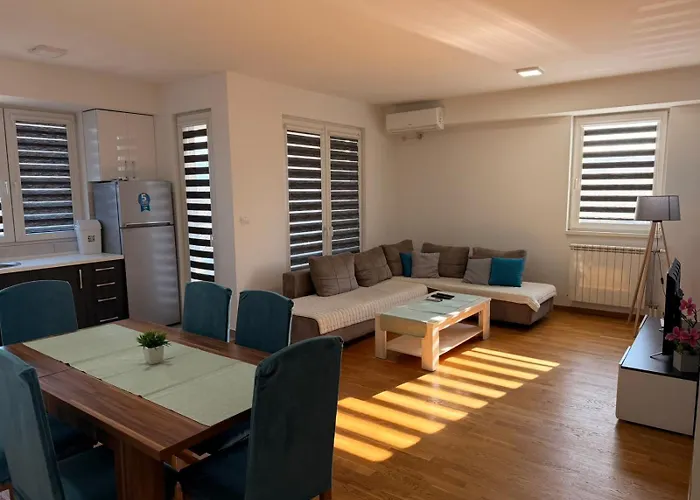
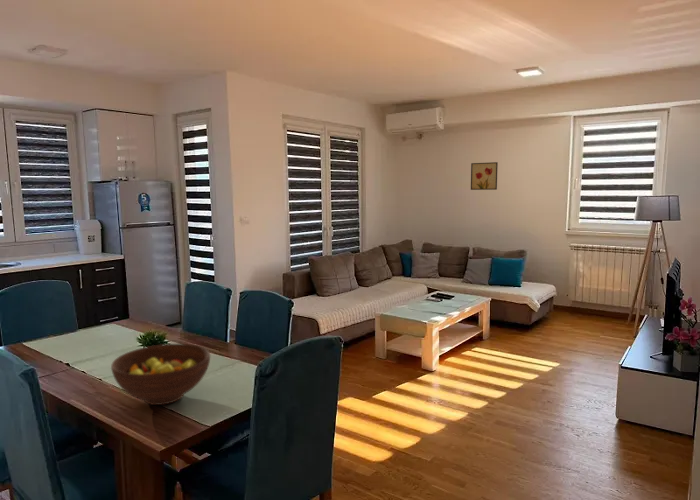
+ fruit bowl (163, 378)
+ wall art (484, 176)
